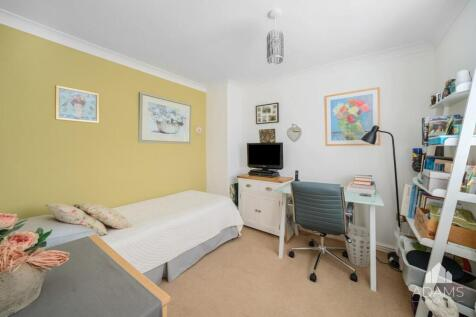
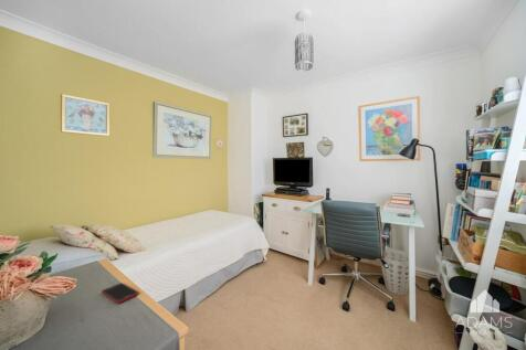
+ cell phone (119, 293)
